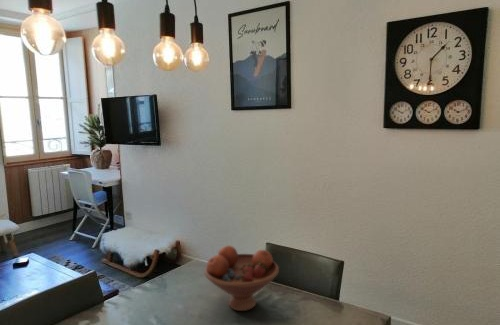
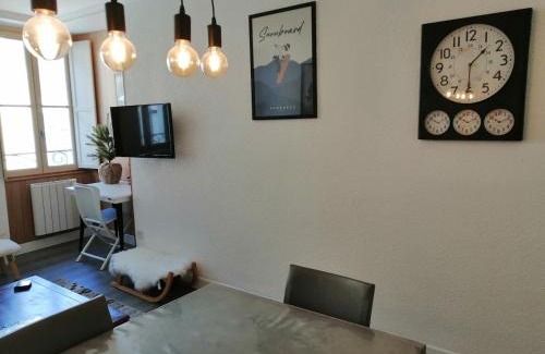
- fruit bowl (241, 278)
